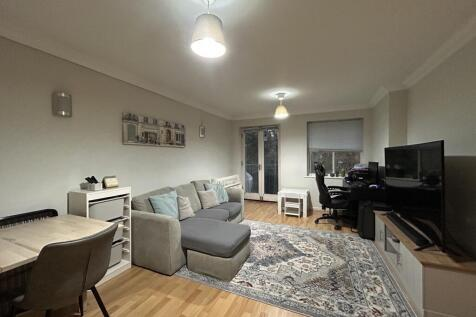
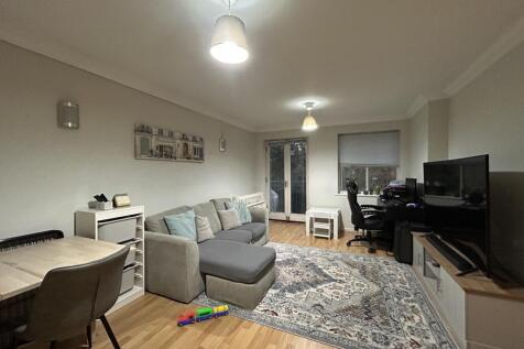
+ toy train (204, 314)
